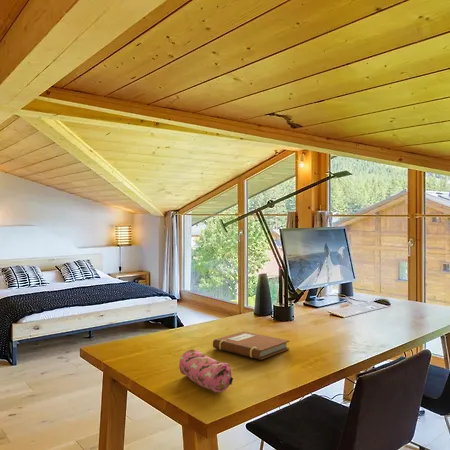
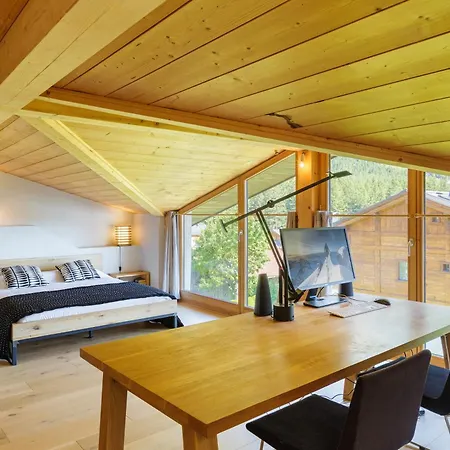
- notebook (249, 344)
- pencil case (204, 369)
